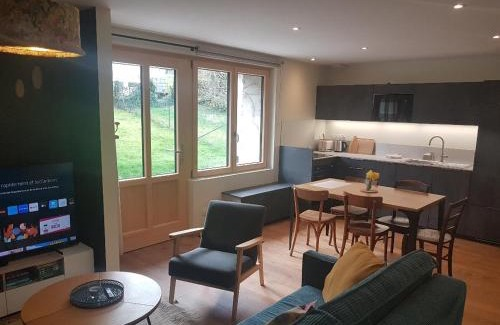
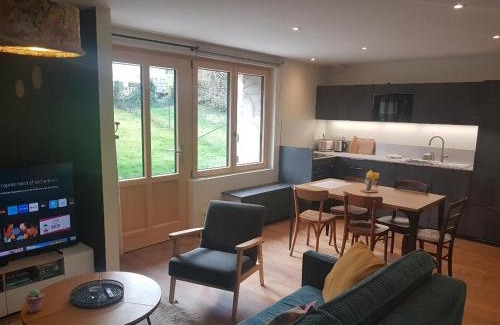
+ potted succulent (34, 299)
